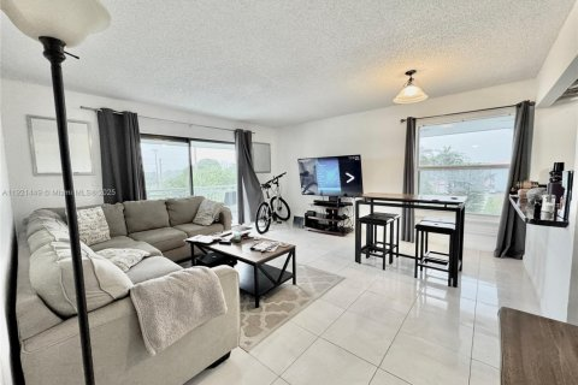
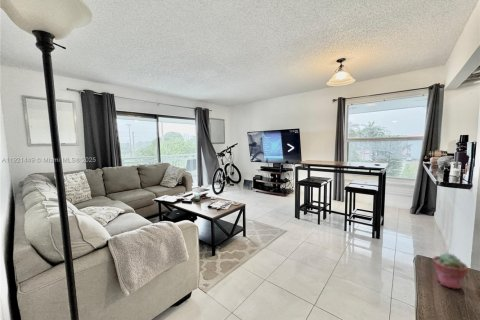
+ potted succulent (449, 268)
